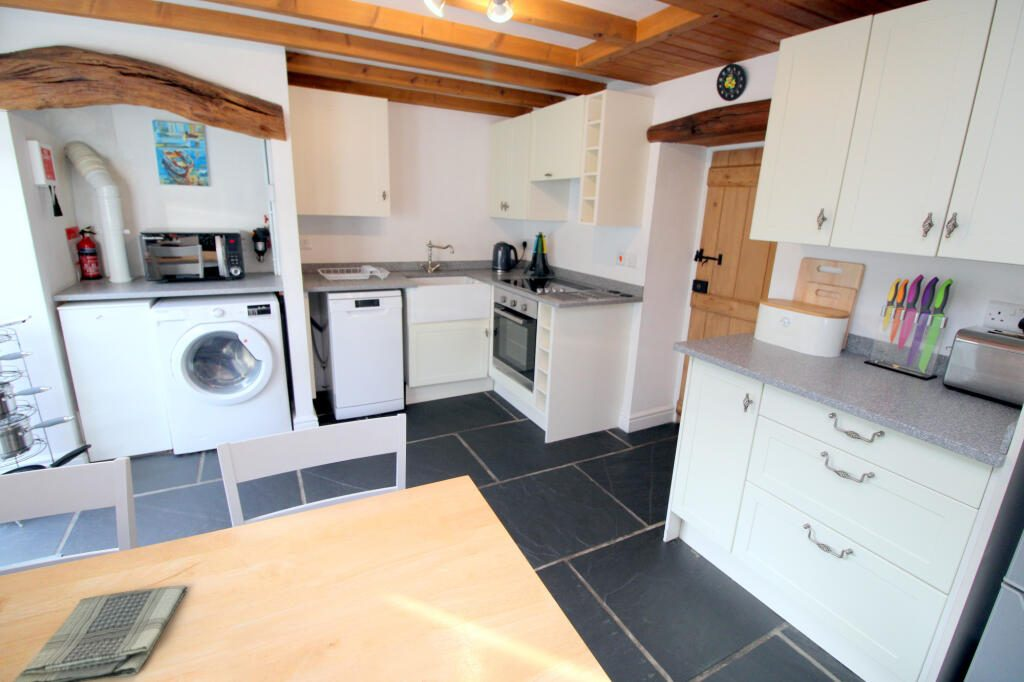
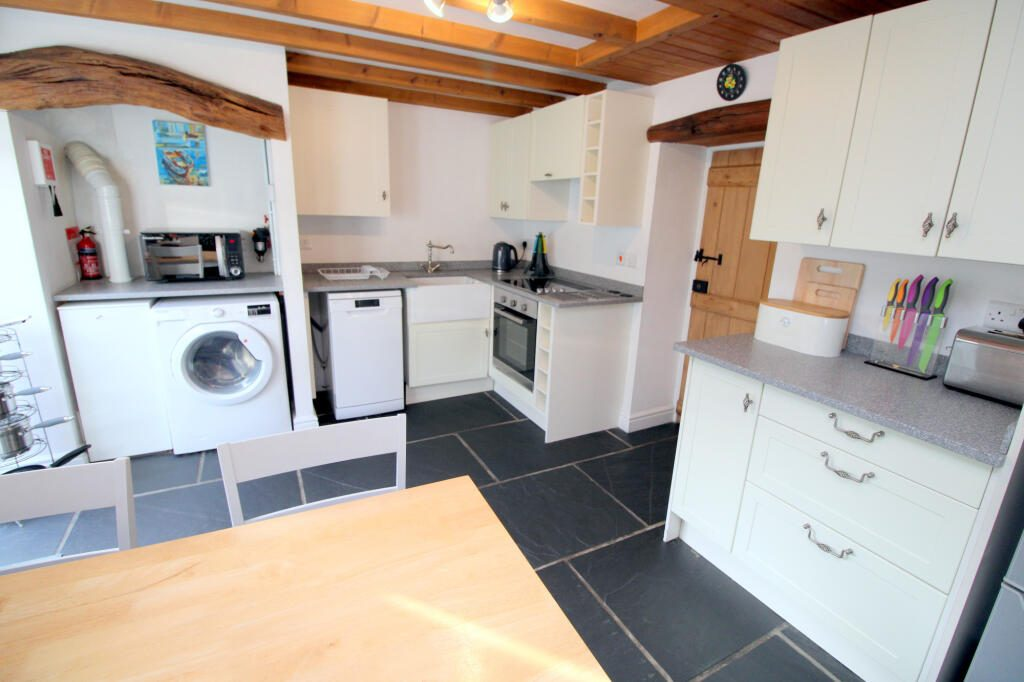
- dish towel (107, 630)
